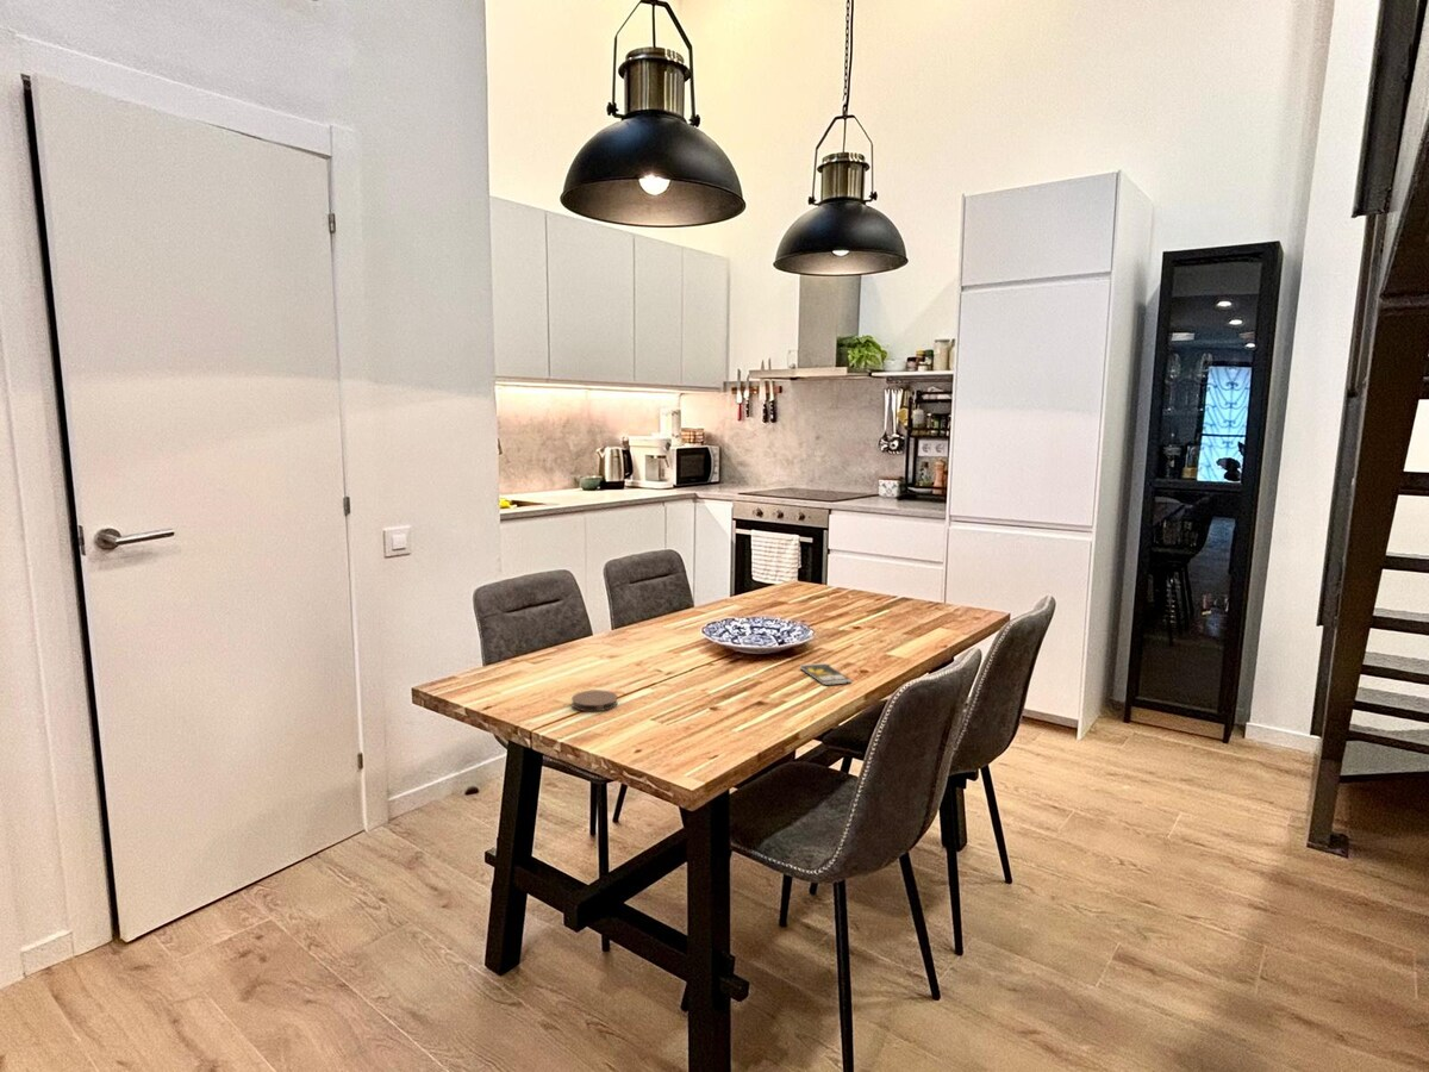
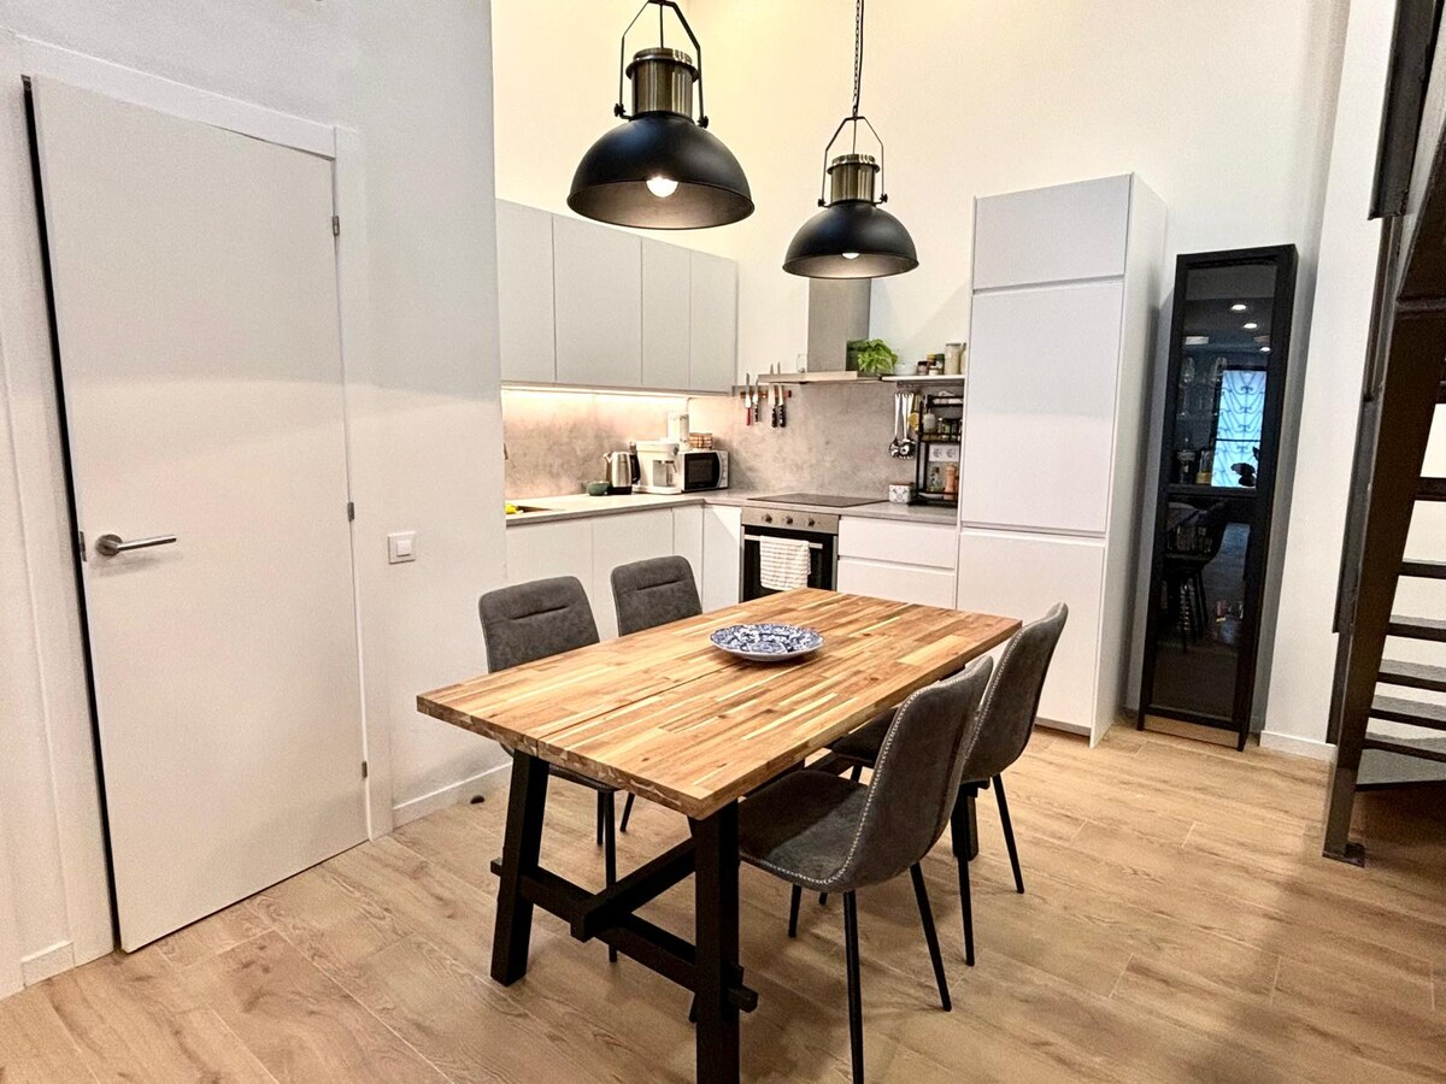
- coaster (594, 700)
- smartphone (824, 673)
